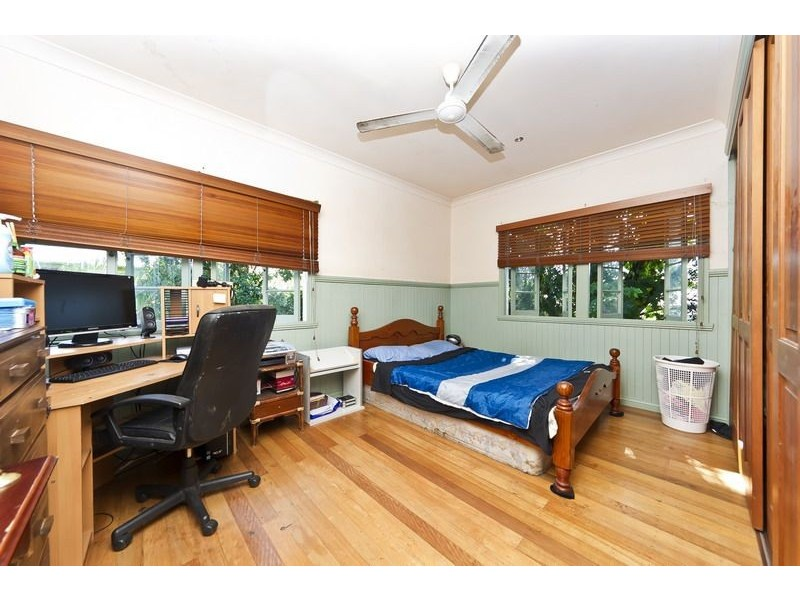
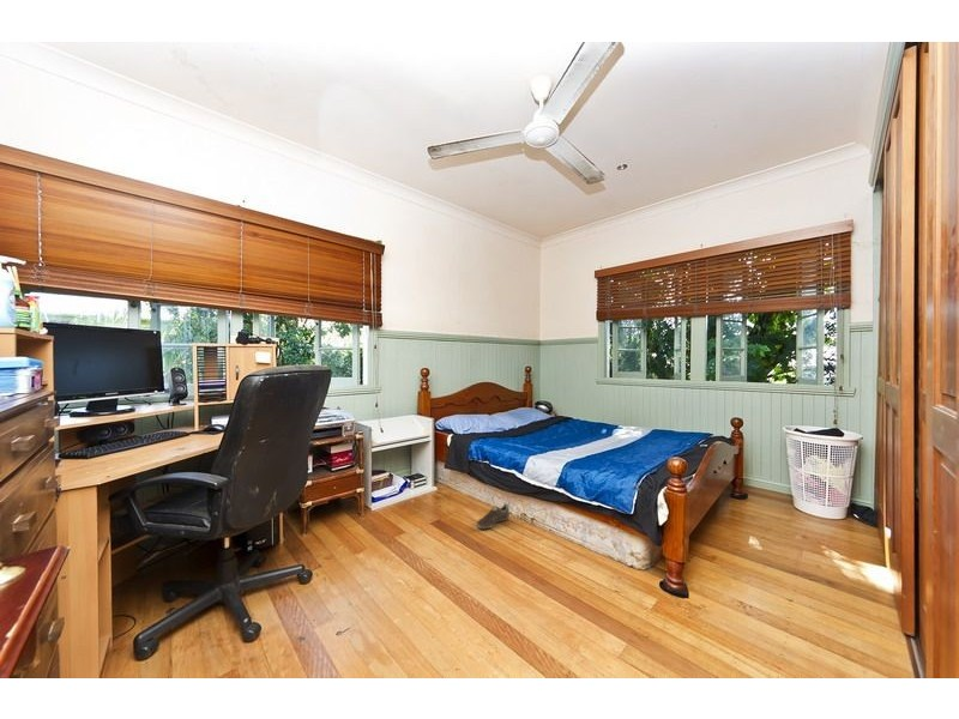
+ sneaker (491, 514)
